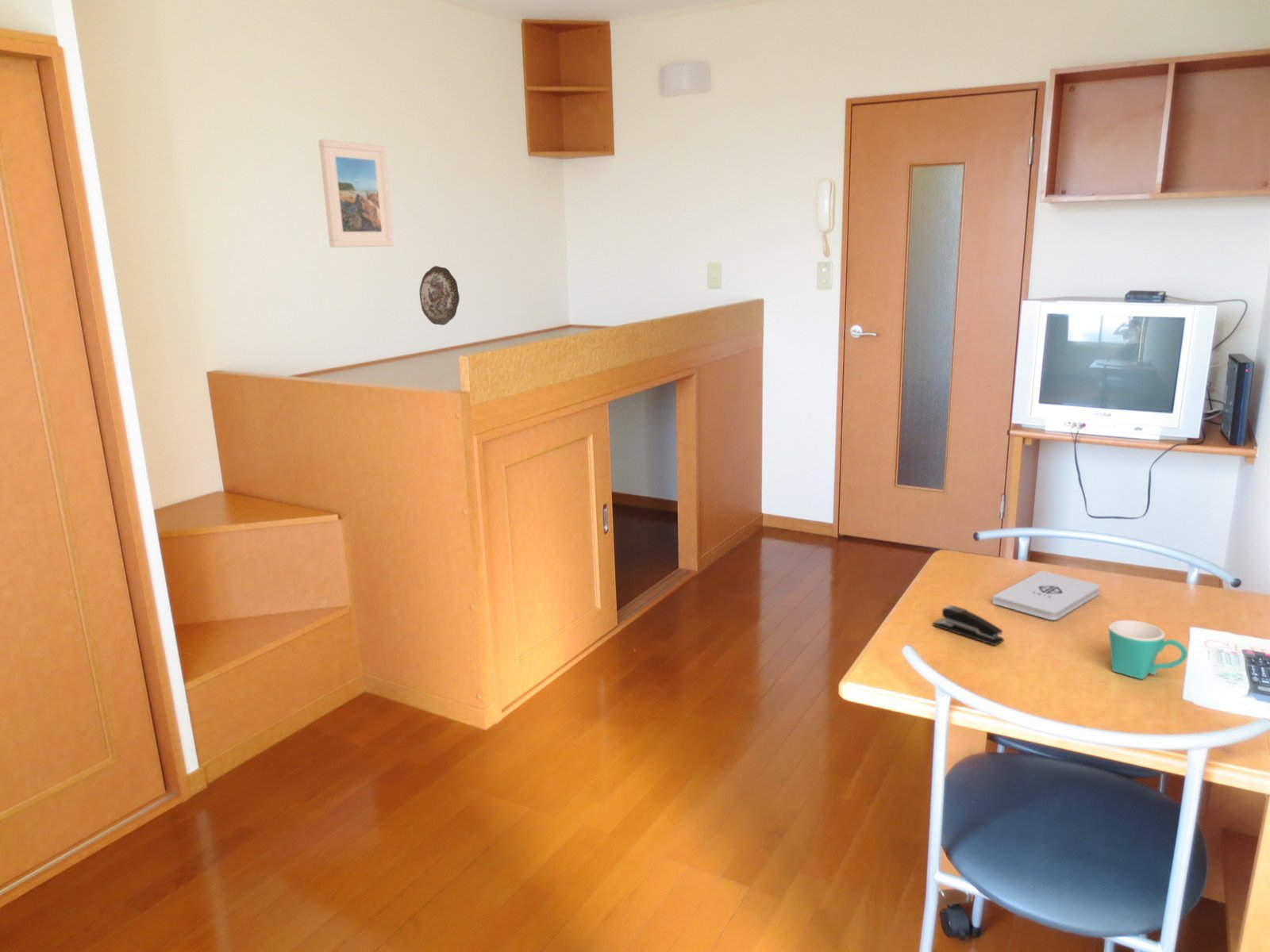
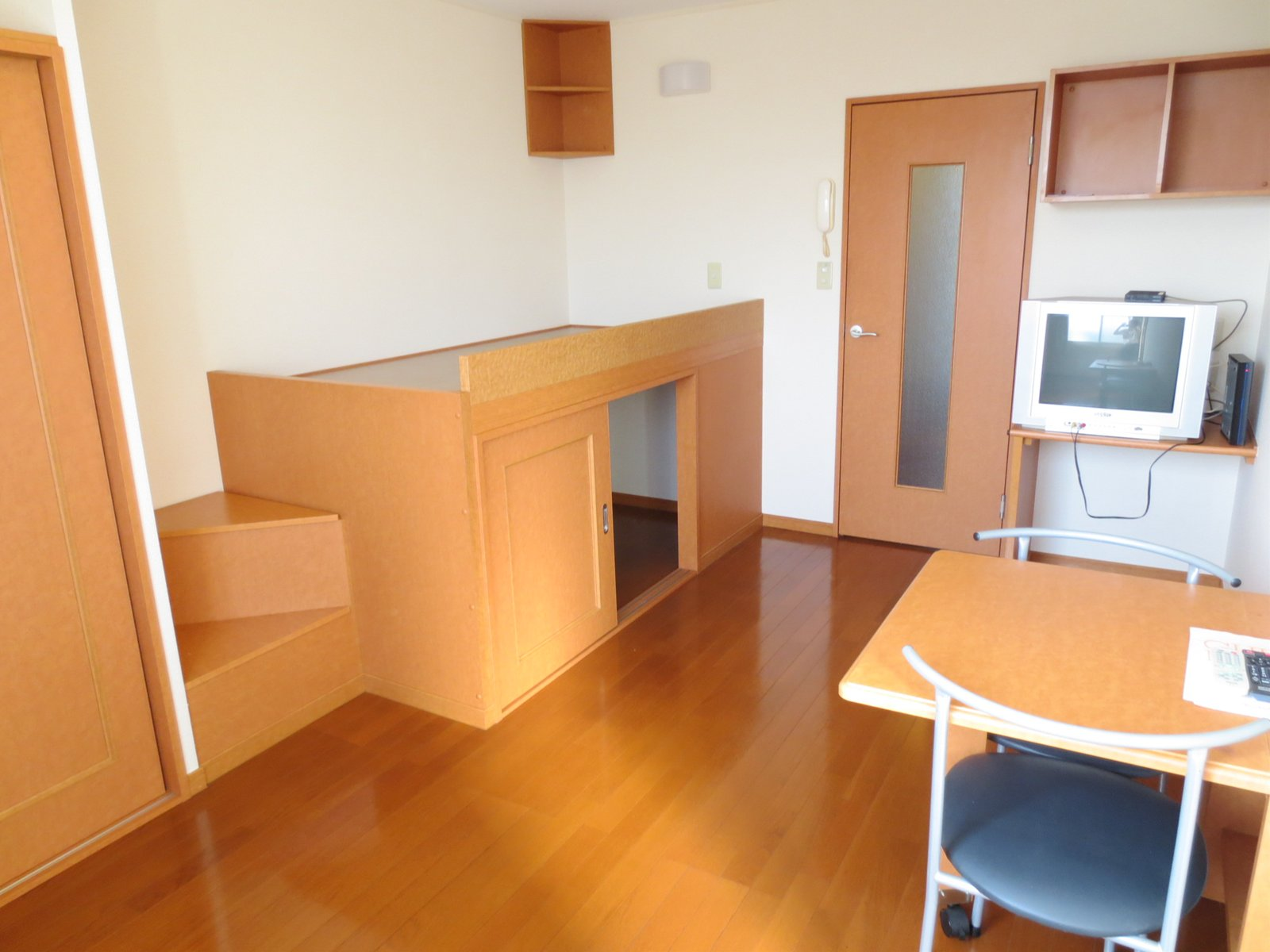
- notepad (1048, 594)
- mug (1145, 653)
- decorative plate (437, 295)
- stapler (968, 623)
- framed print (358, 195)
